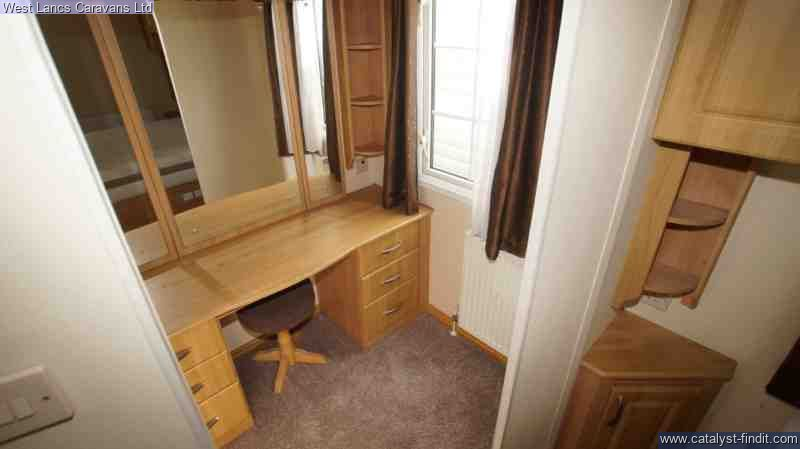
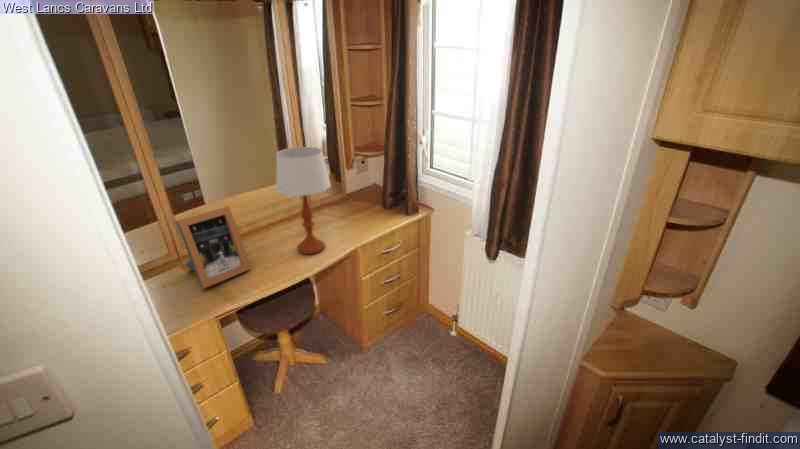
+ picture frame (210, 243)
+ table lamp (305, 202)
